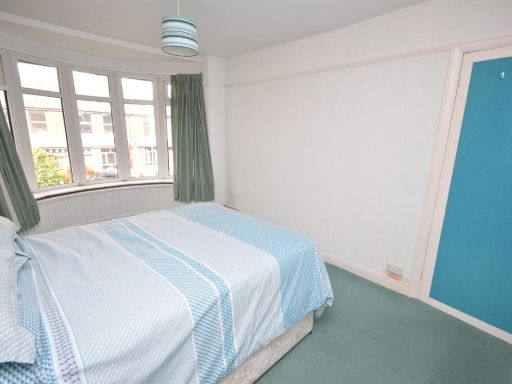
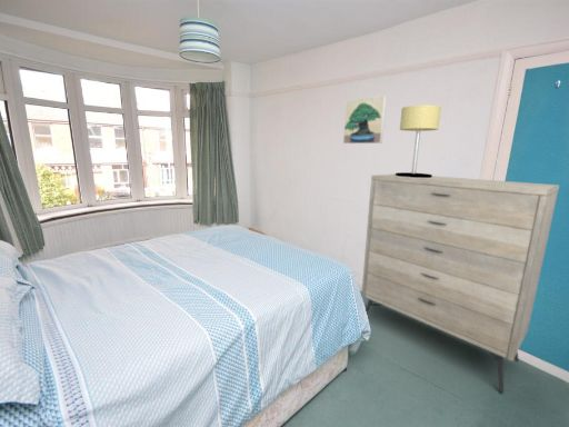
+ table lamp (417, 141)
+ dresser (442, 264)
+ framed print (362, 121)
